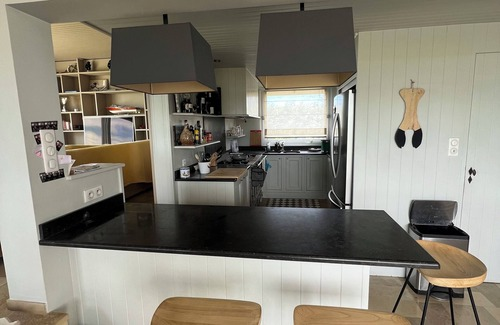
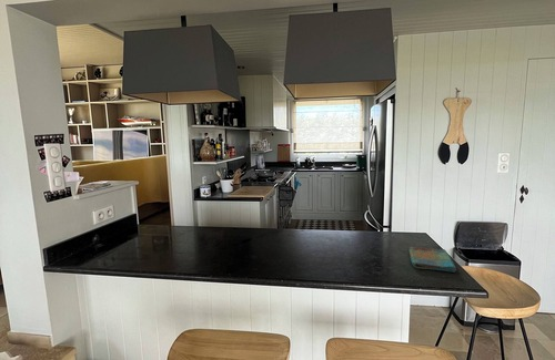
+ dish towel (430, 257)
